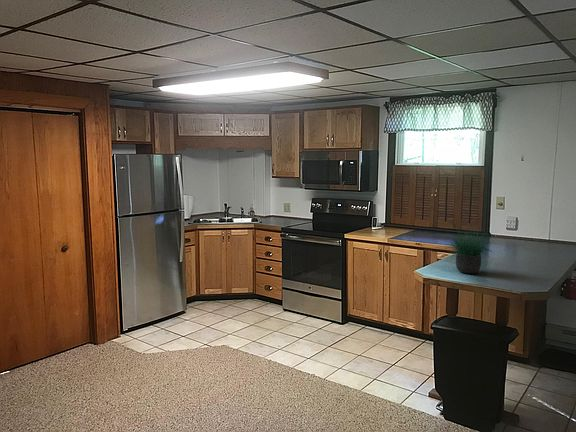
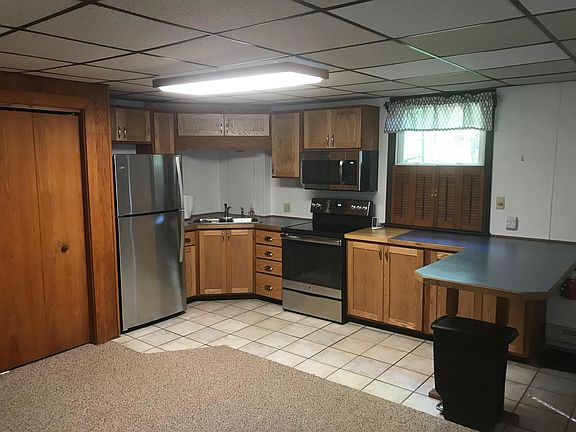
- potted plant (469, 245)
